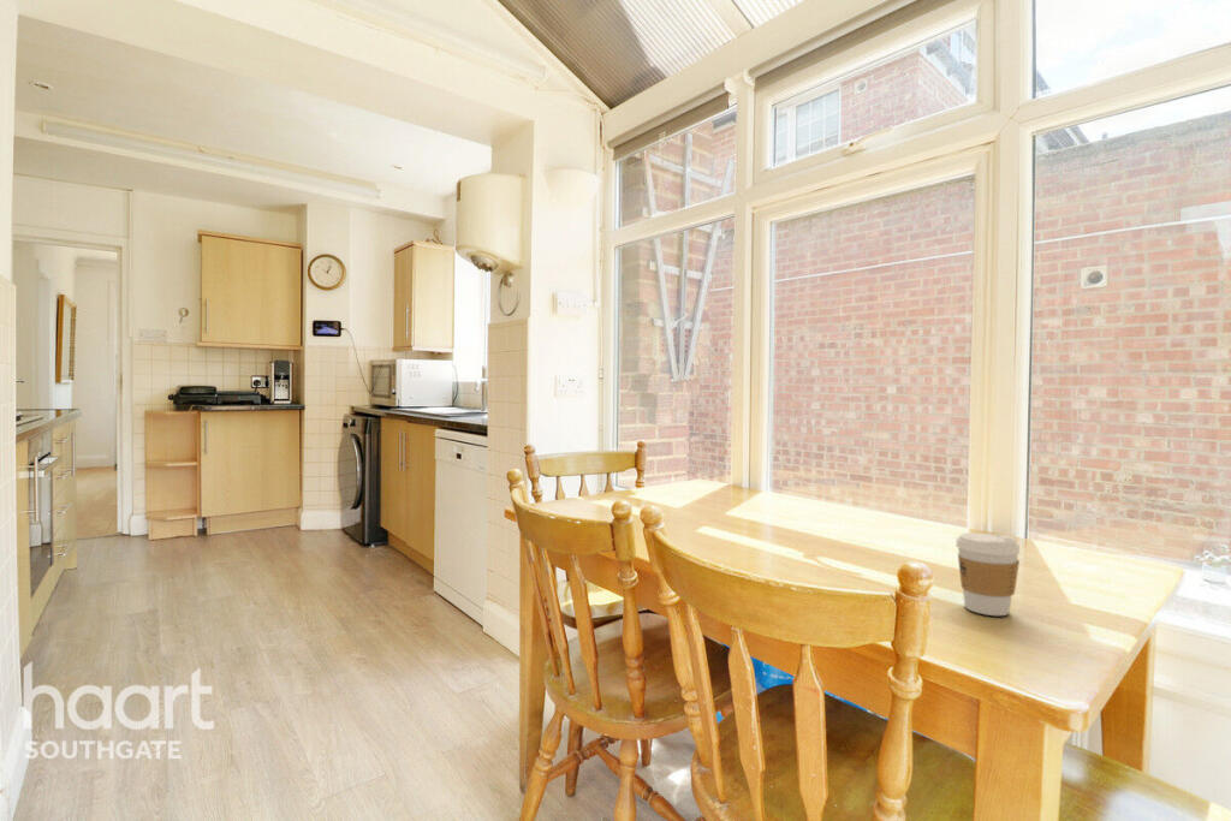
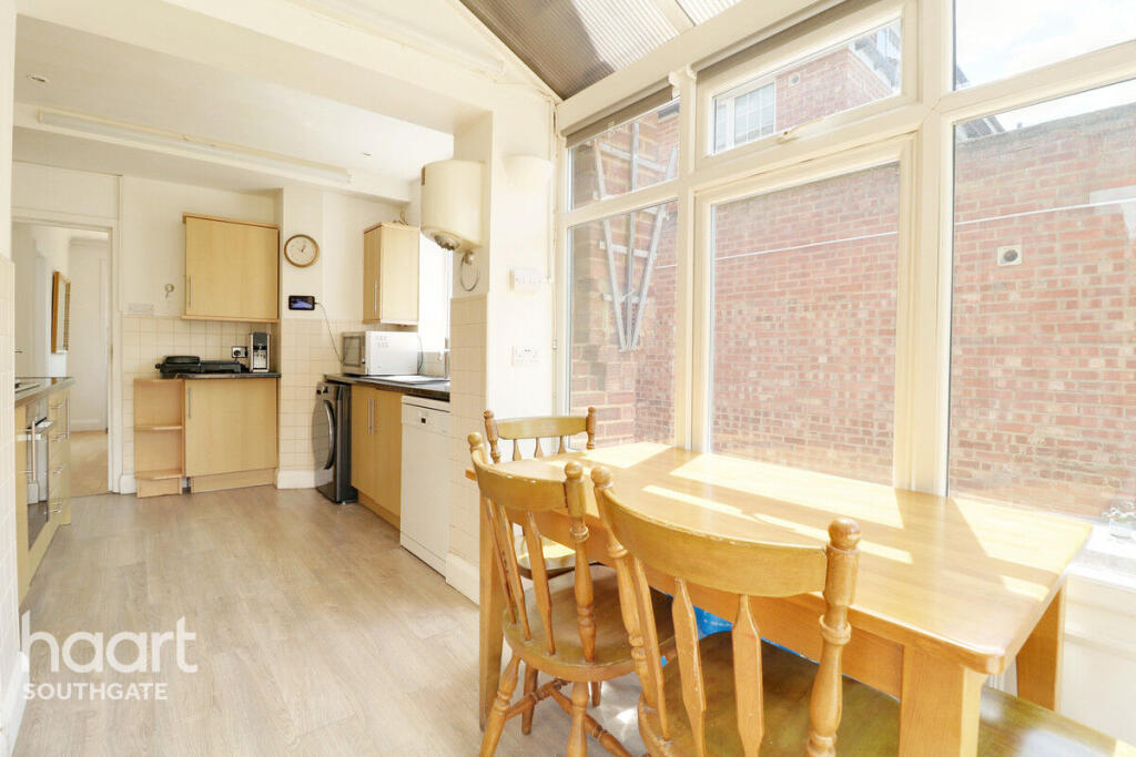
- coffee cup (986, 571)
